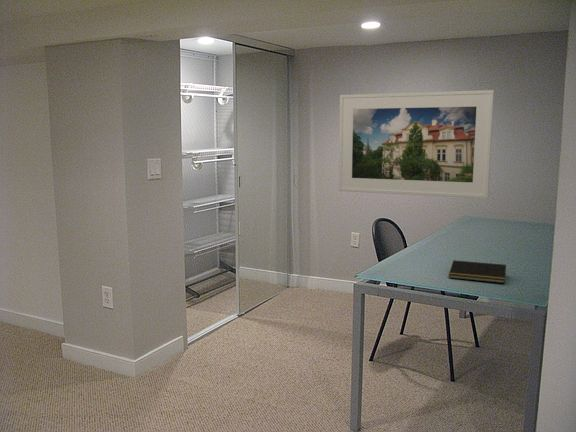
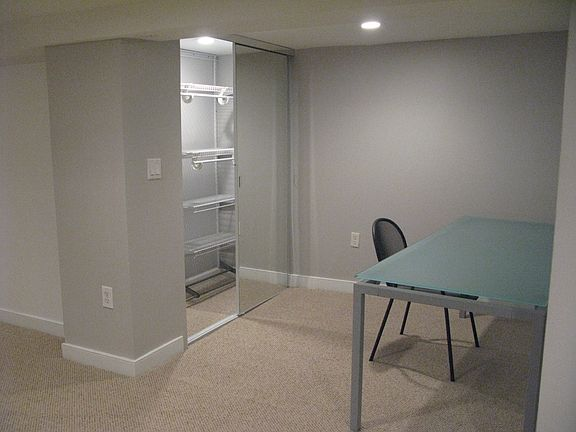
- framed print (410, 144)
- notepad (477, 271)
